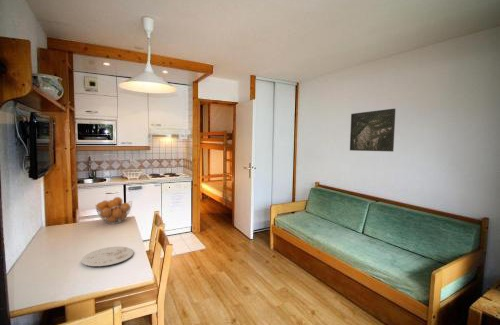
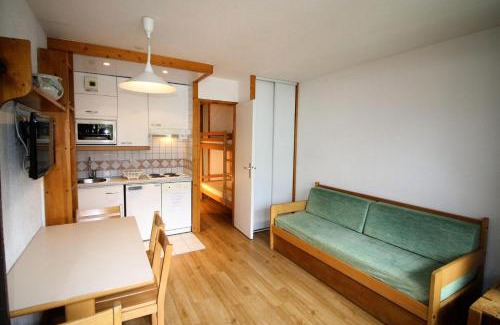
- fruit basket (114, 210)
- plate (108, 256)
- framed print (370, 131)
